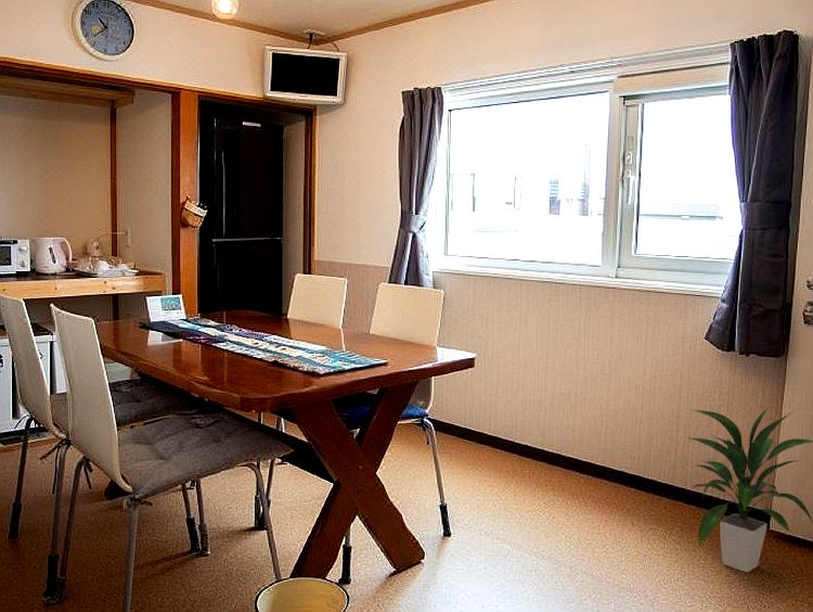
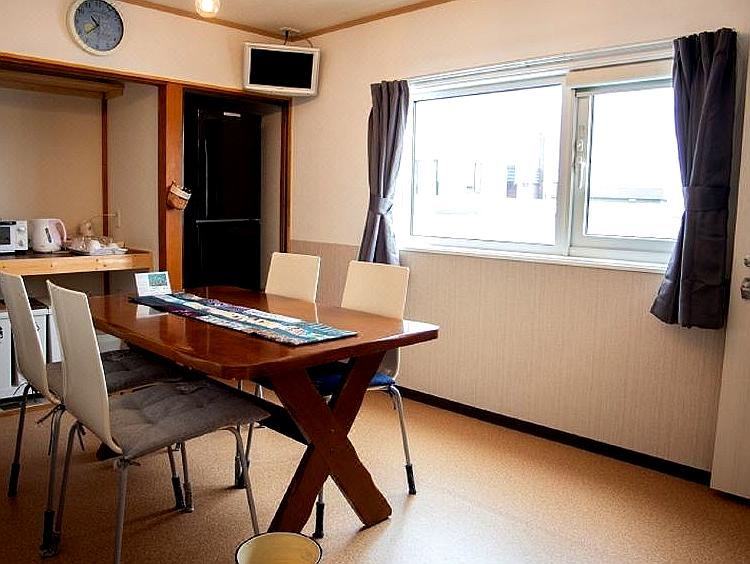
- indoor plant (740, 484)
